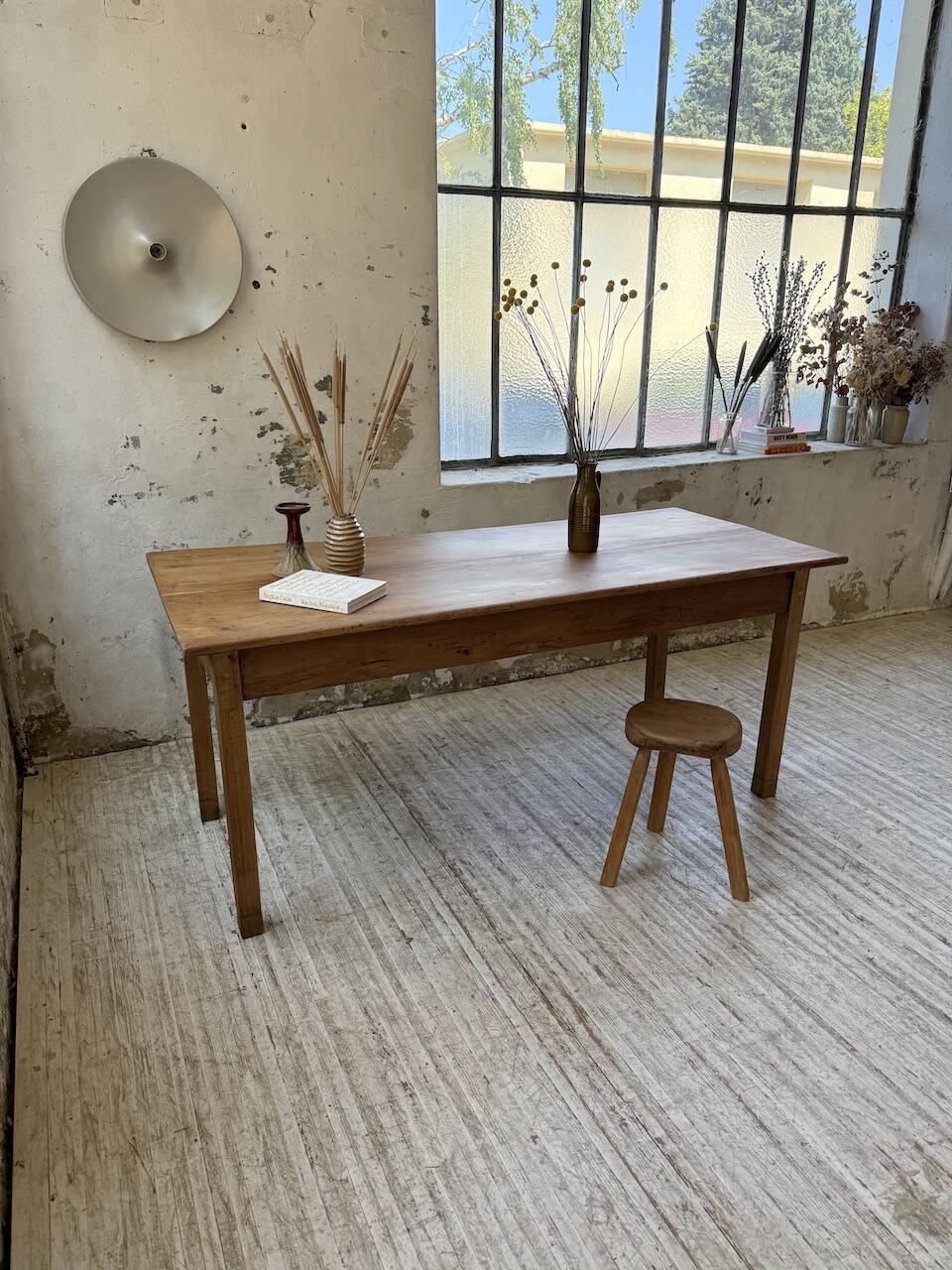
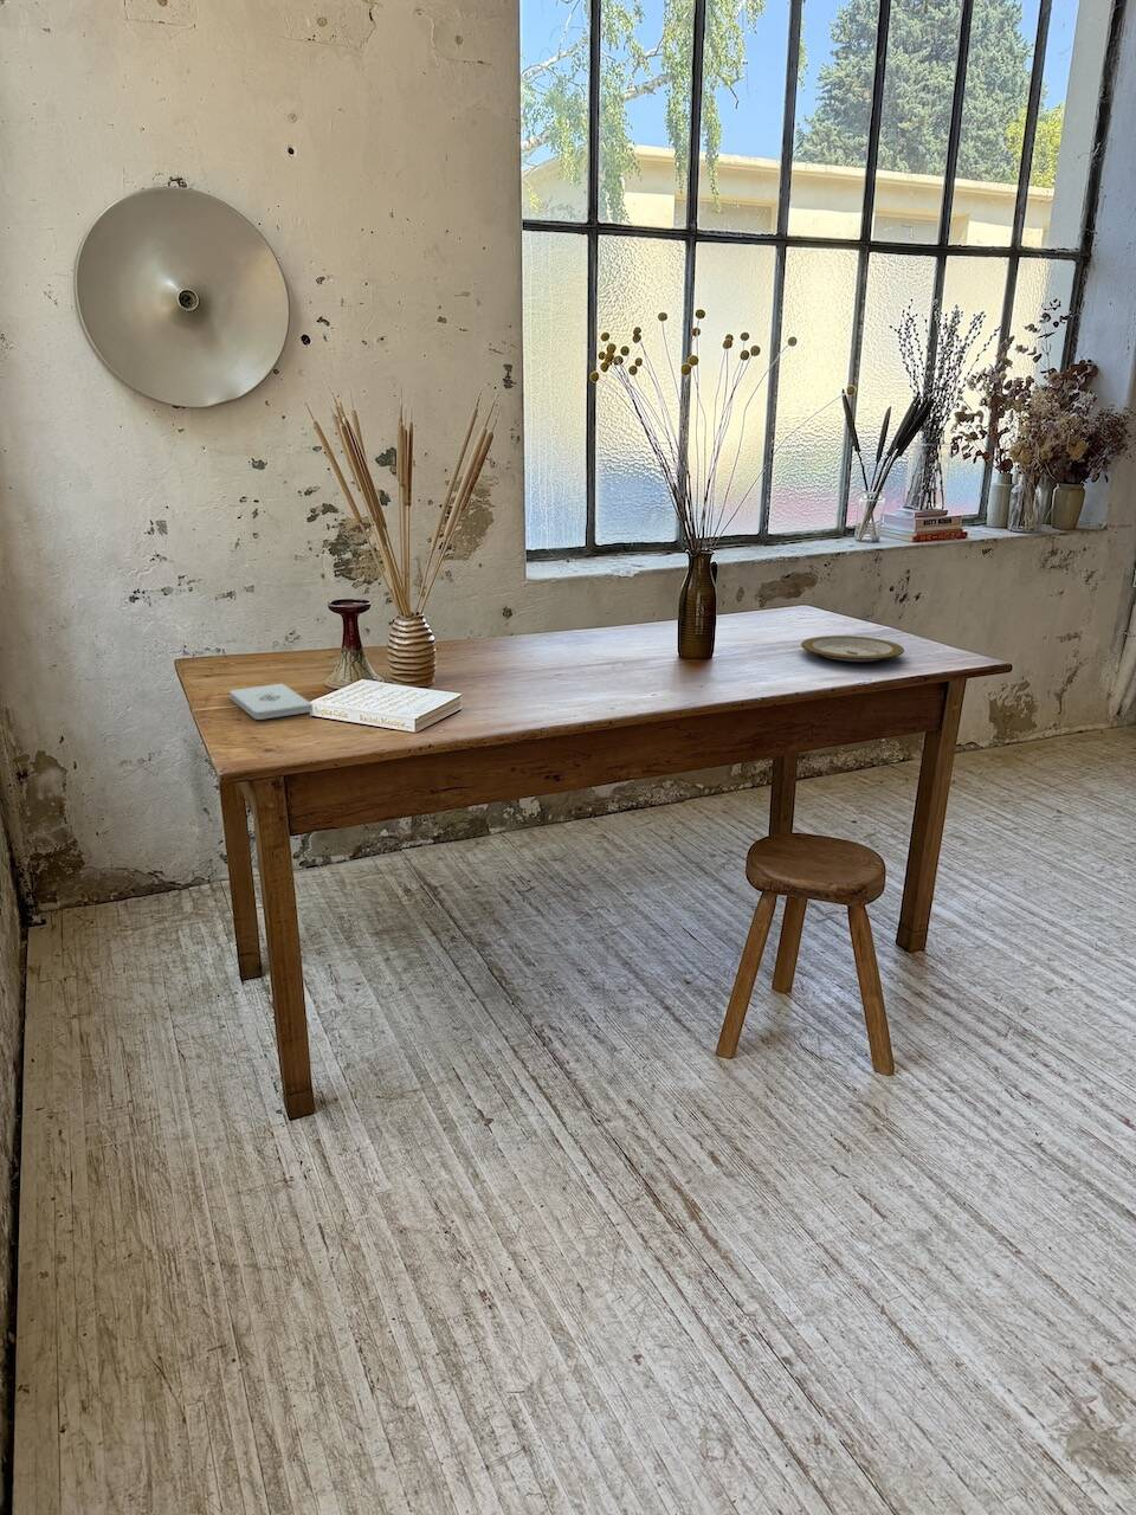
+ notepad (270, 700)
+ plate (851, 650)
